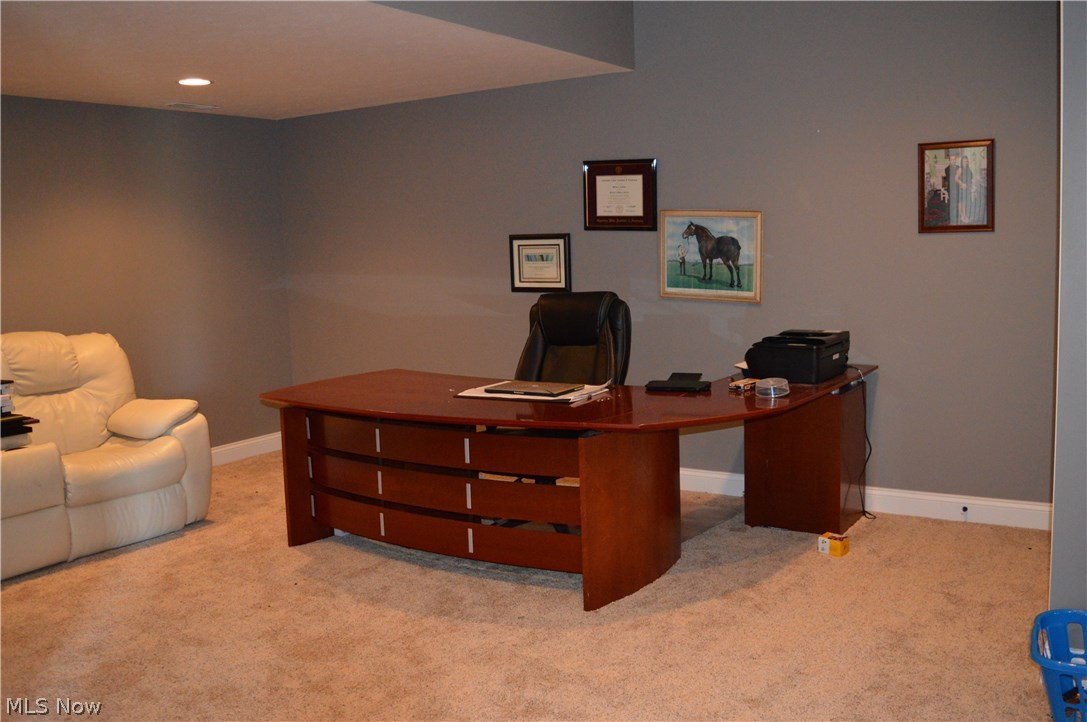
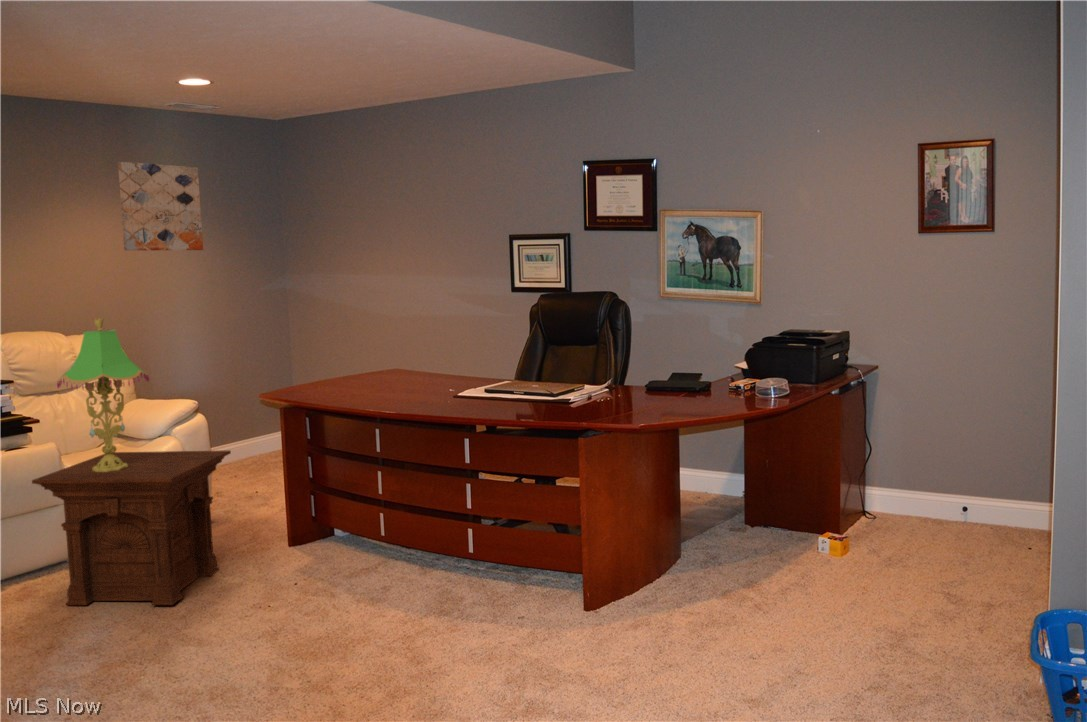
+ side table (141, 525)
+ wall art (162, 207)
+ table lamp (104, 393)
